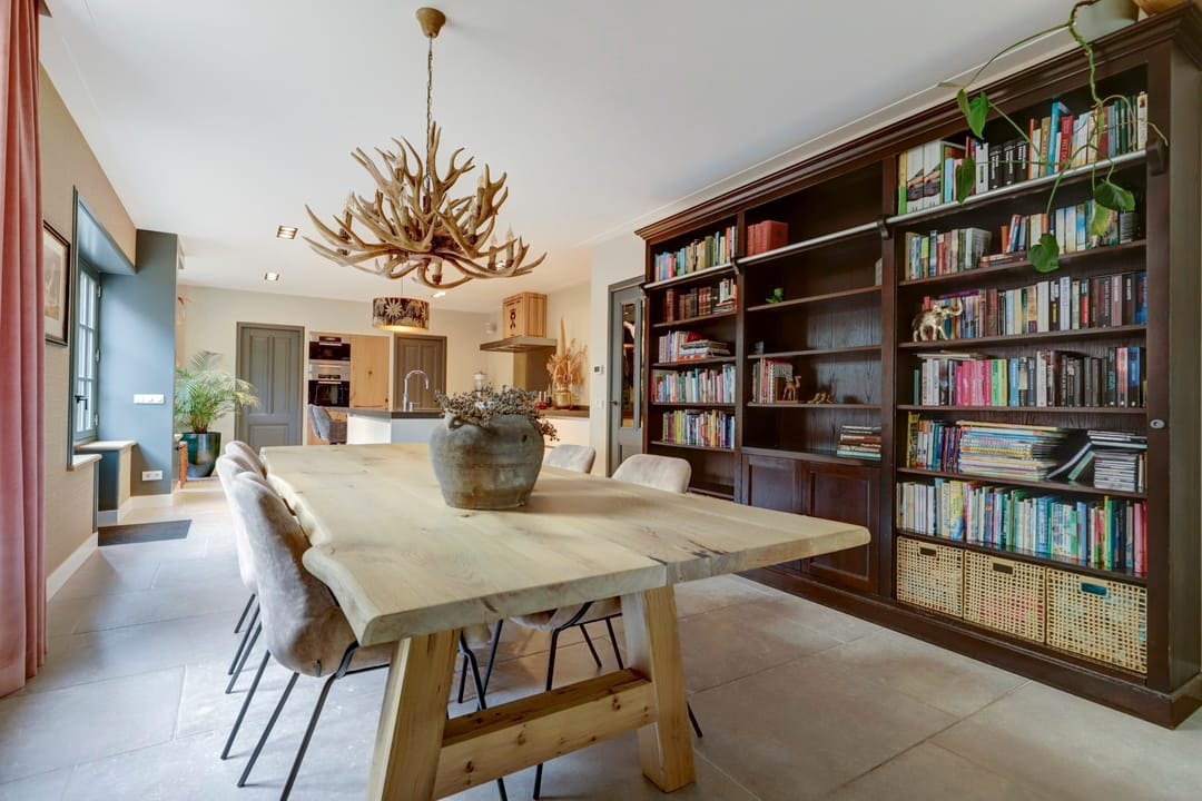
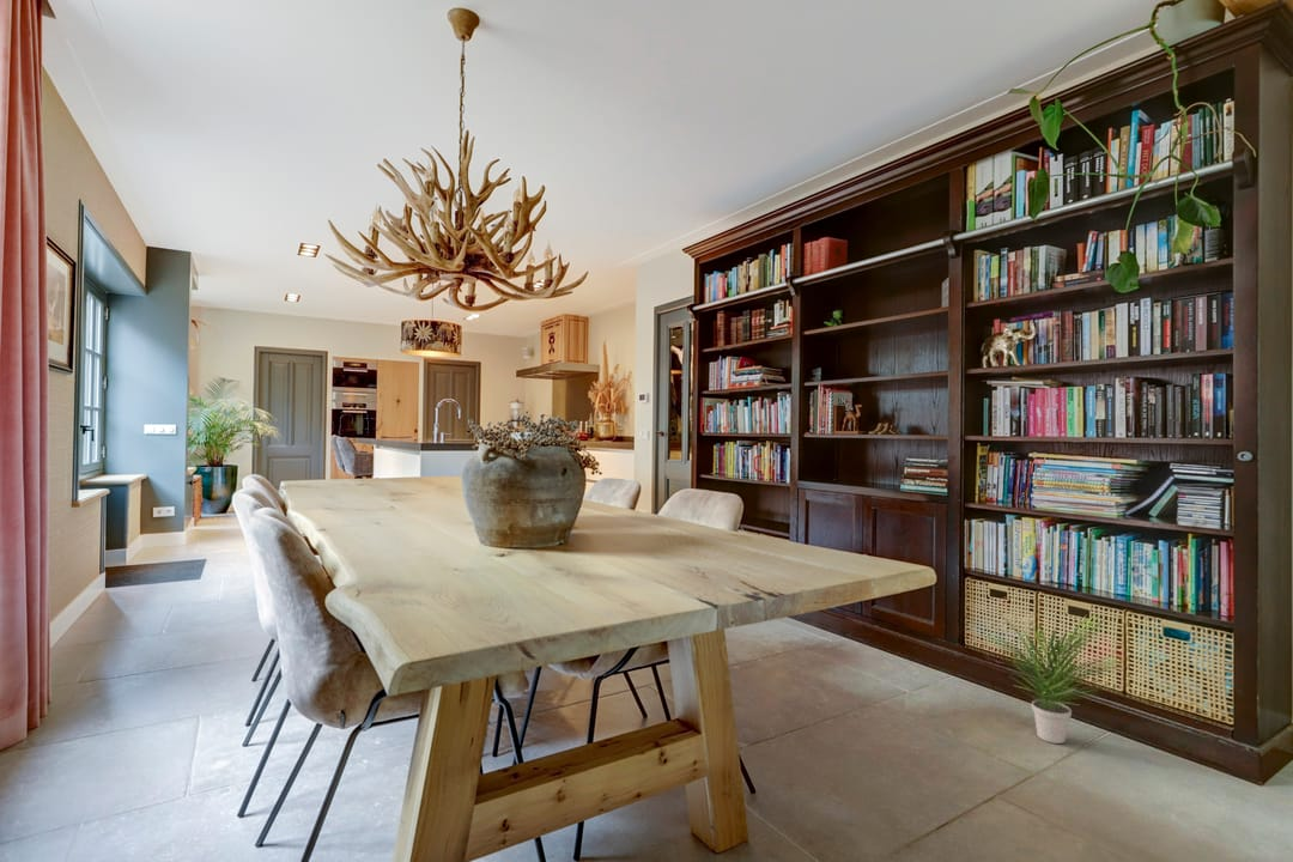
+ potted plant (1049, 675)
